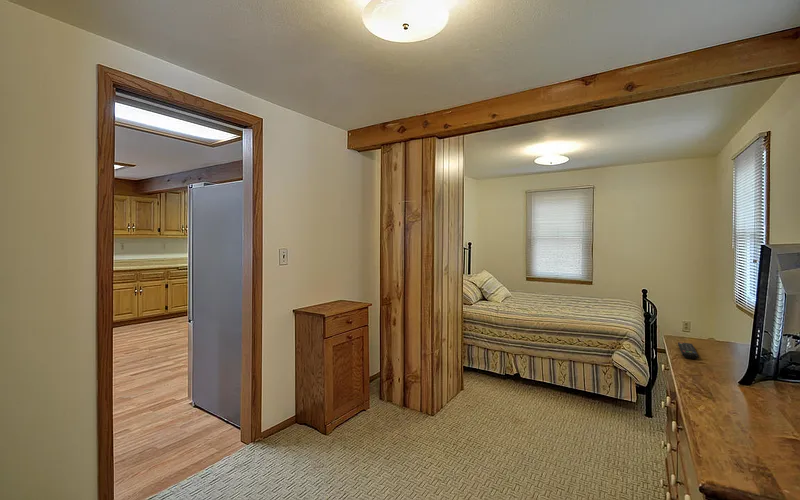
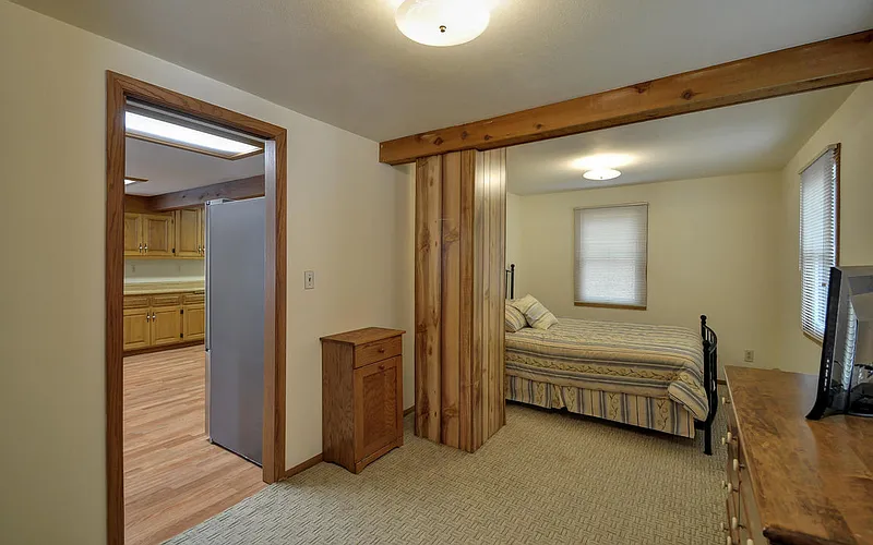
- remote control (687, 350)
